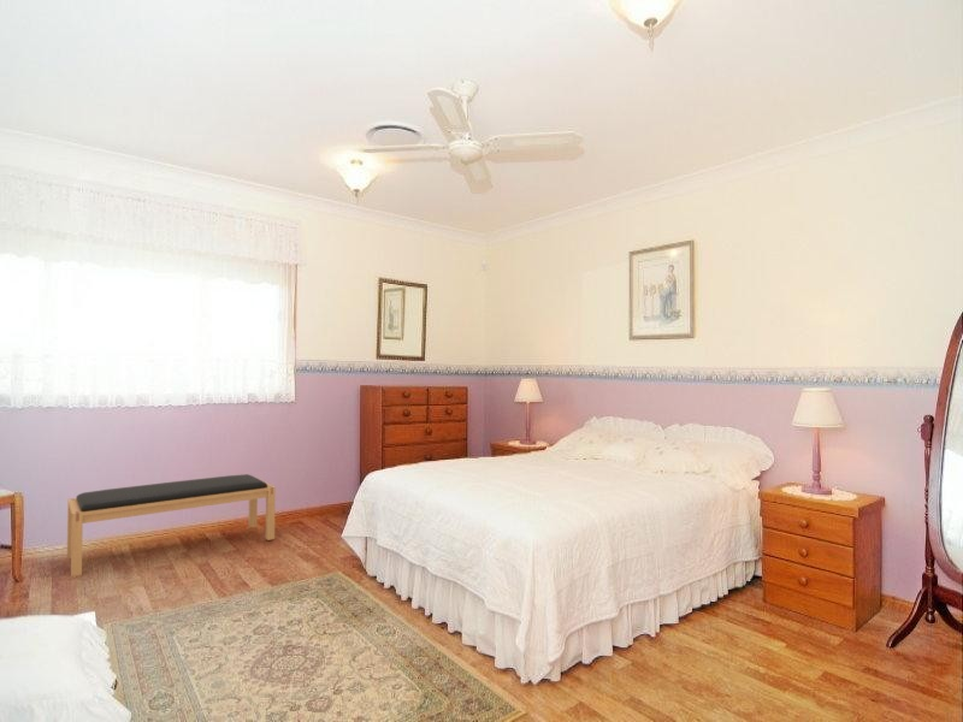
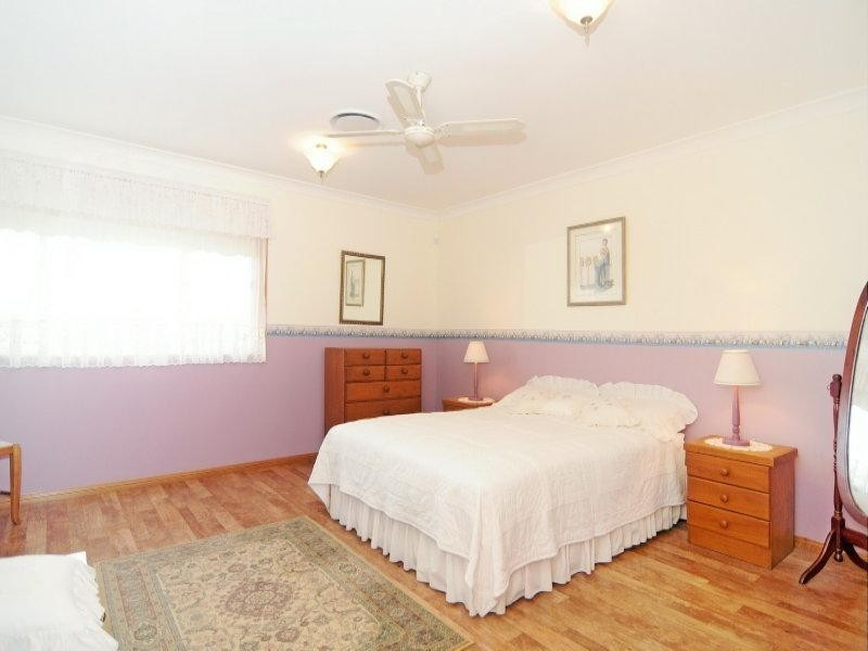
- bench (176, 509)
